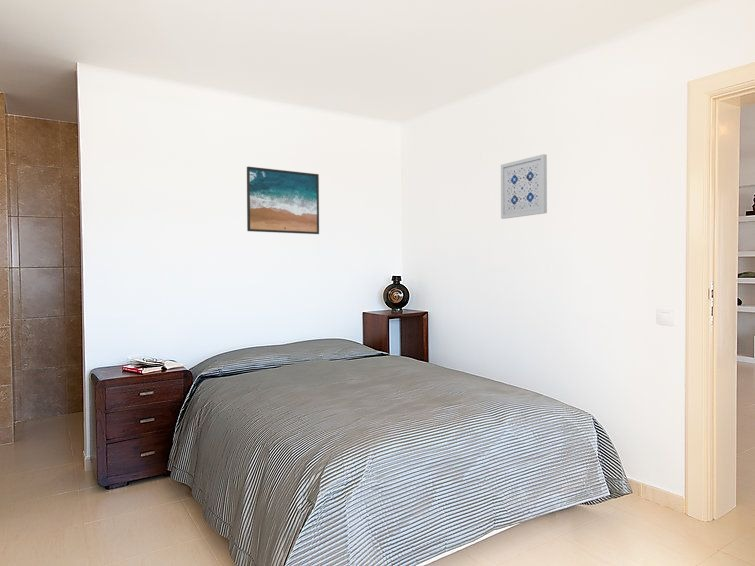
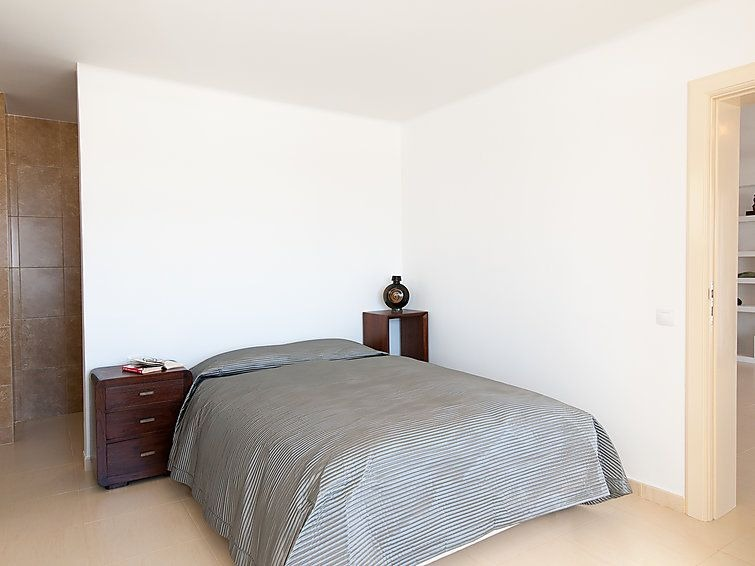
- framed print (284, 201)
- wall art (522, 187)
